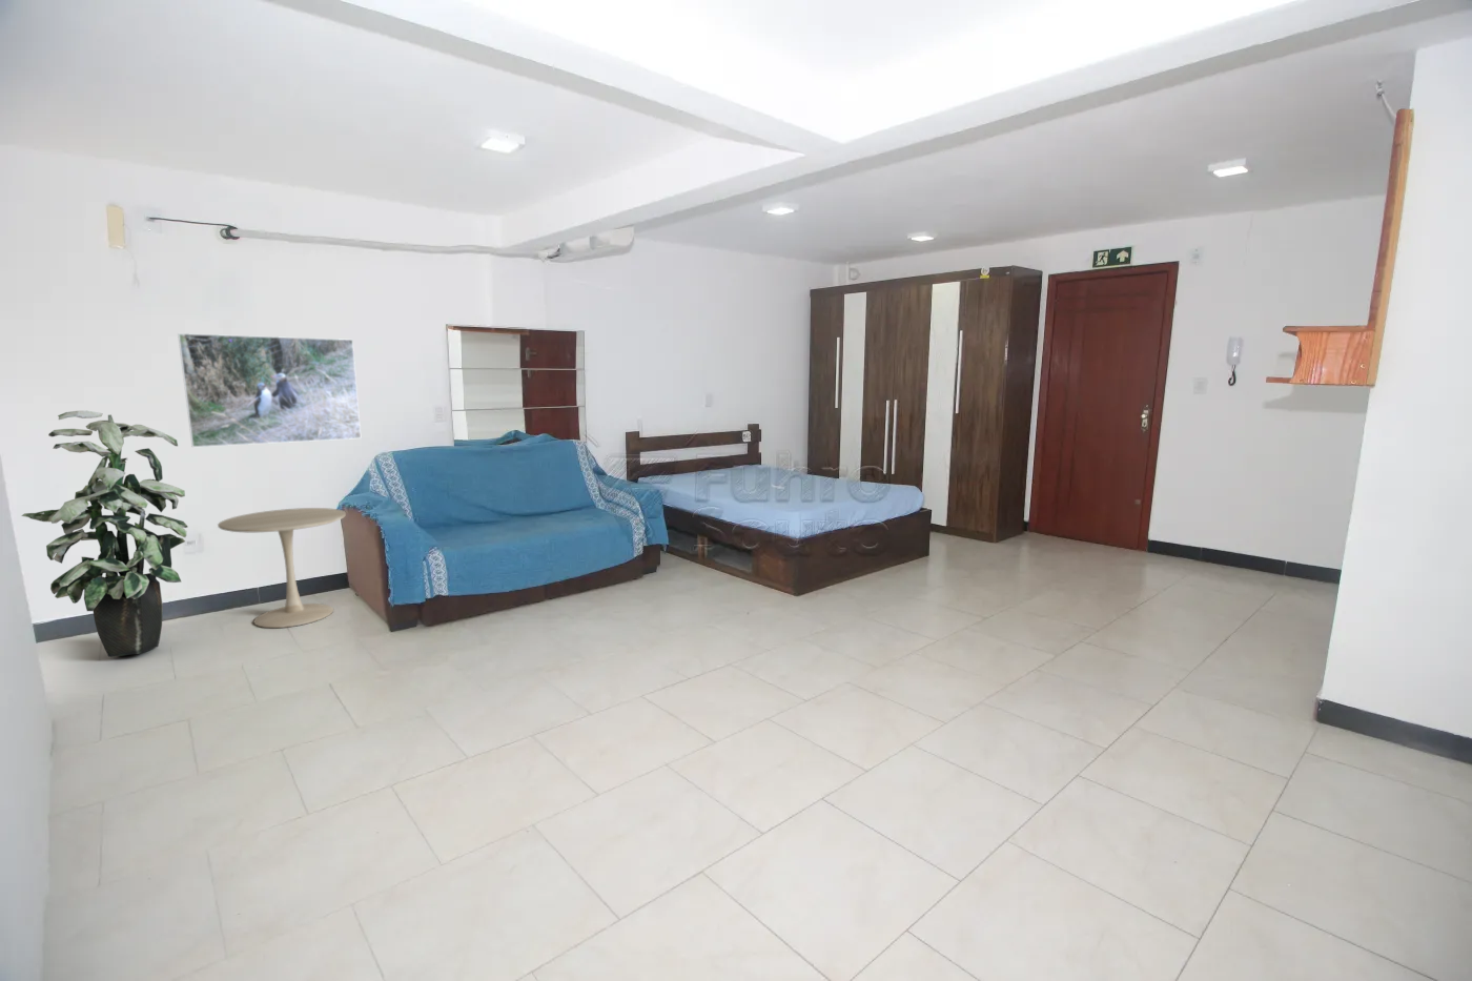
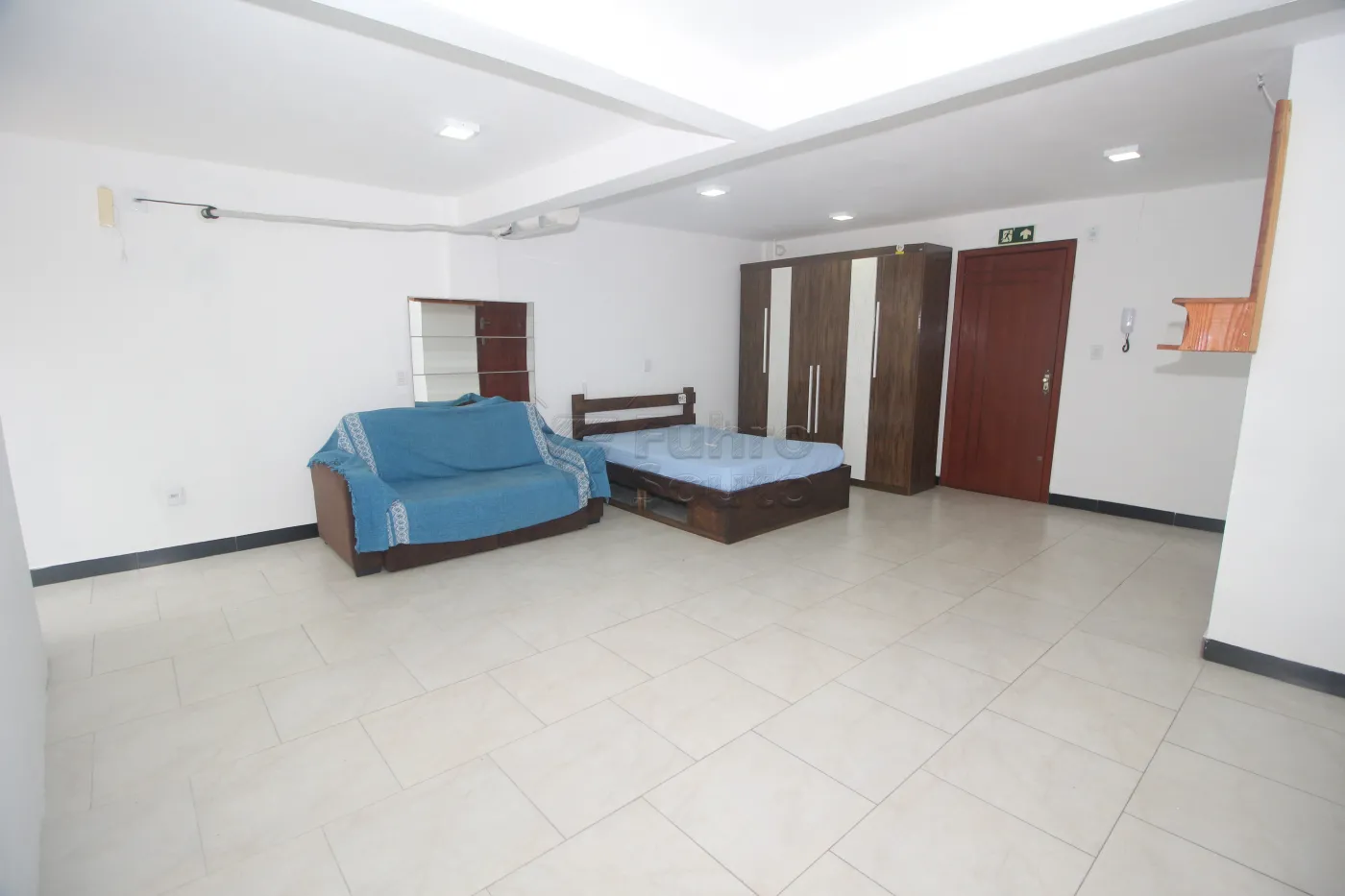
- indoor plant (113, 533)
- side table (289, 567)
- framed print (277, 390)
